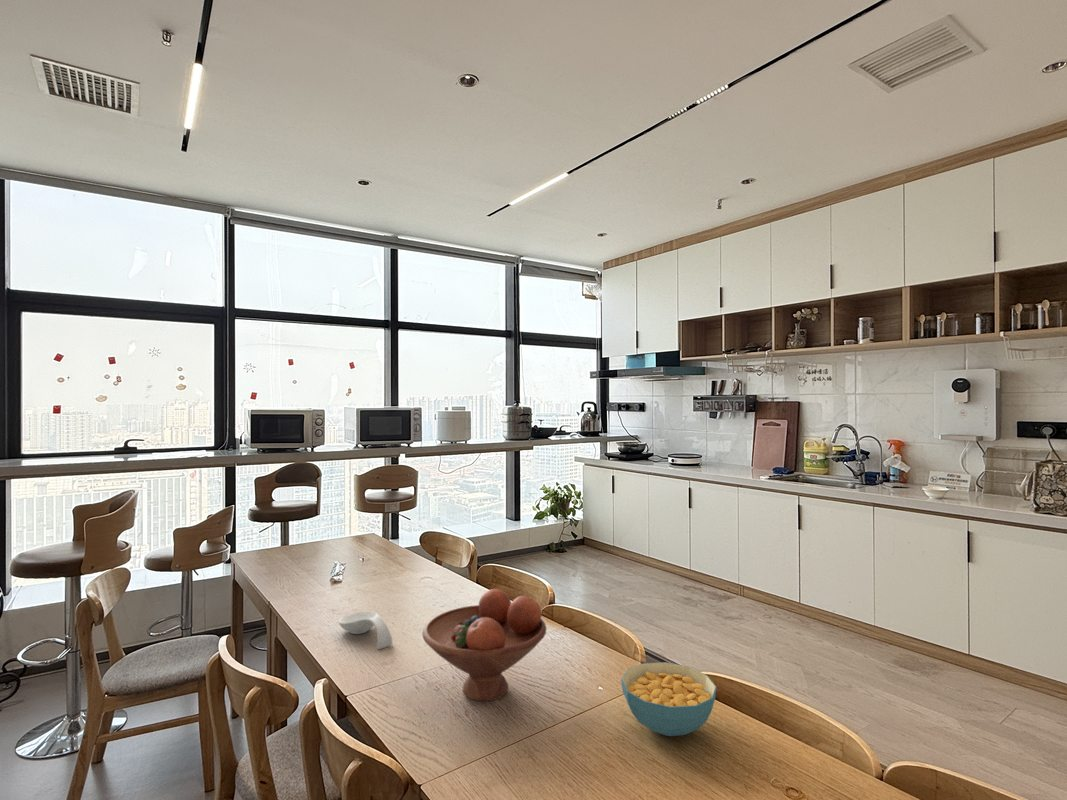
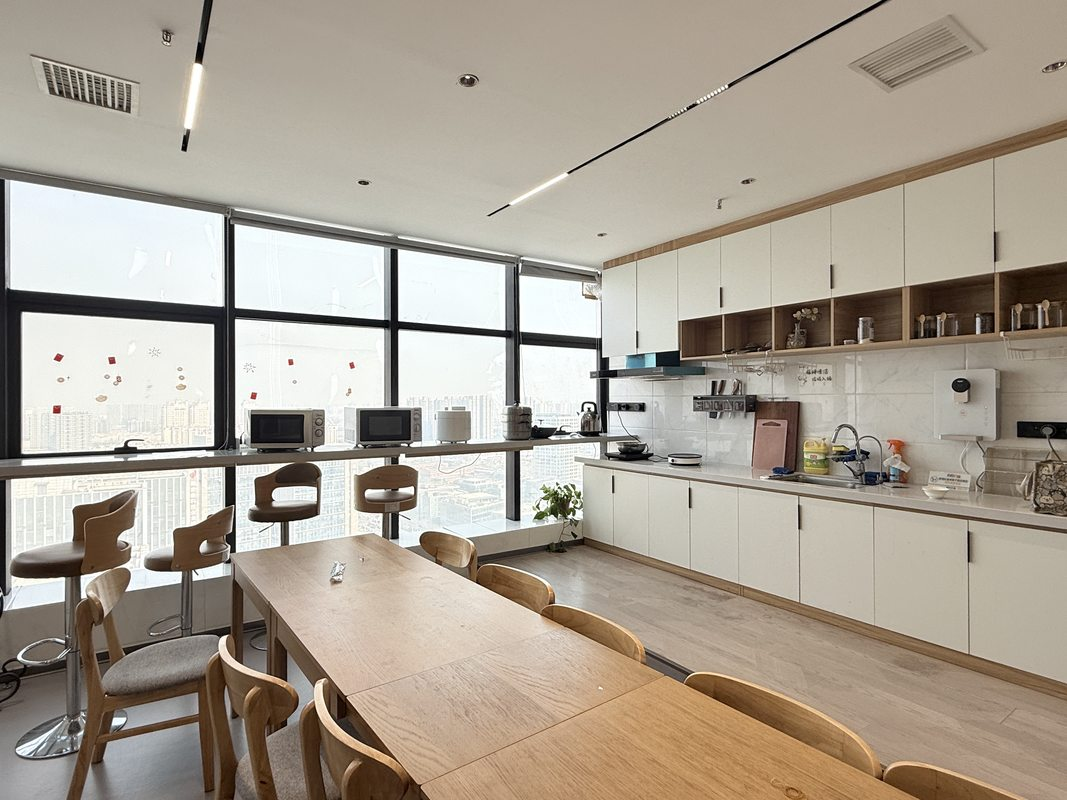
- cereal bowl (668, 705)
- spoon rest (367, 624)
- fruit bowl (485, 646)
